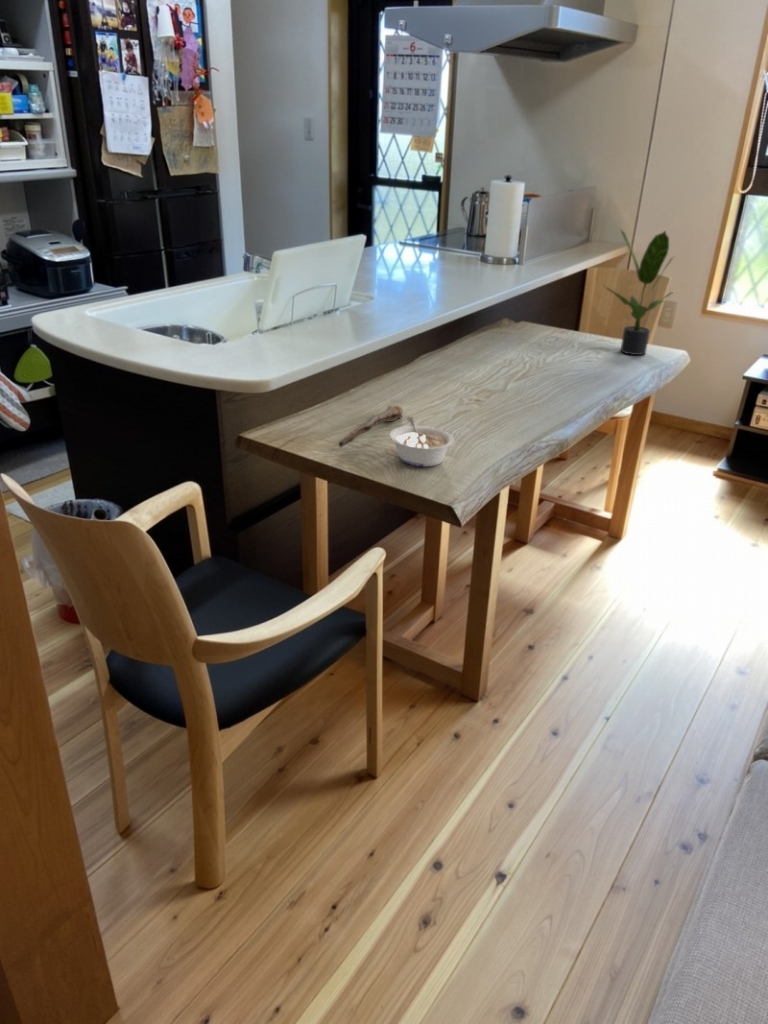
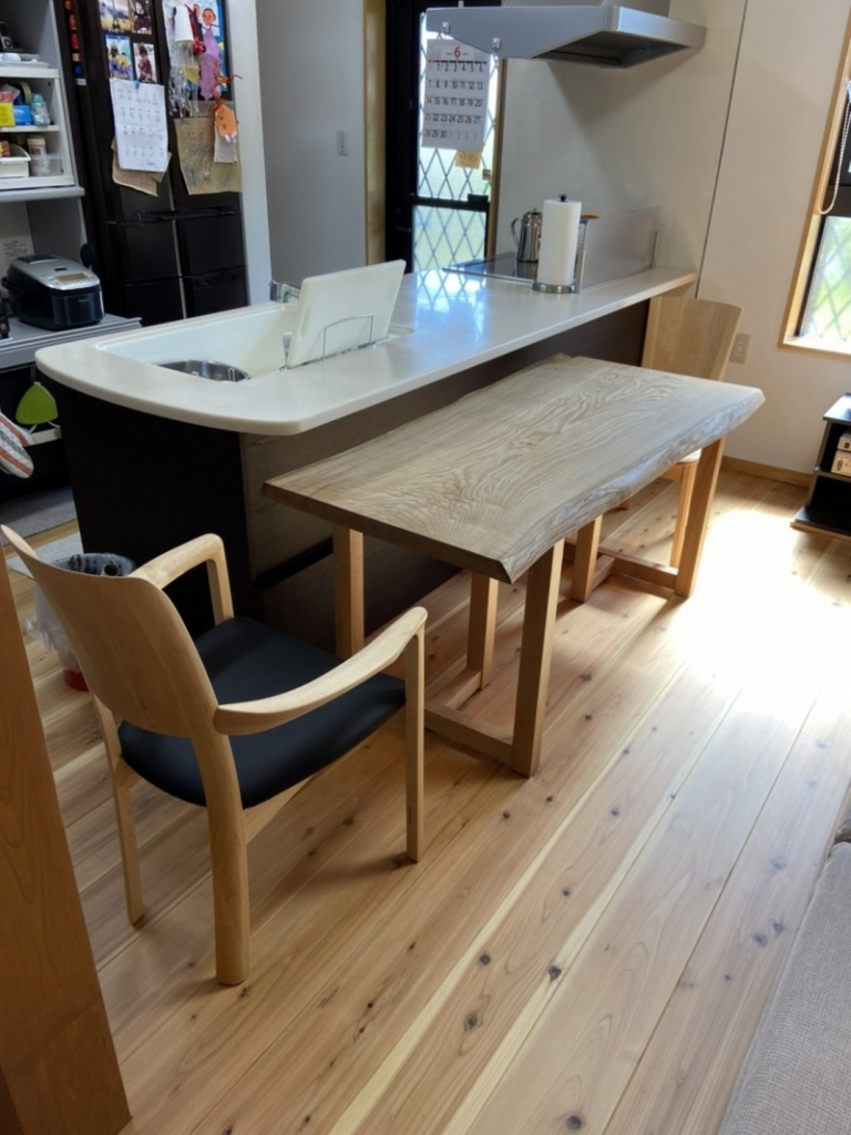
- legume (419, 444)
- potted plant (632, 296)
- spoon (370, 423)
